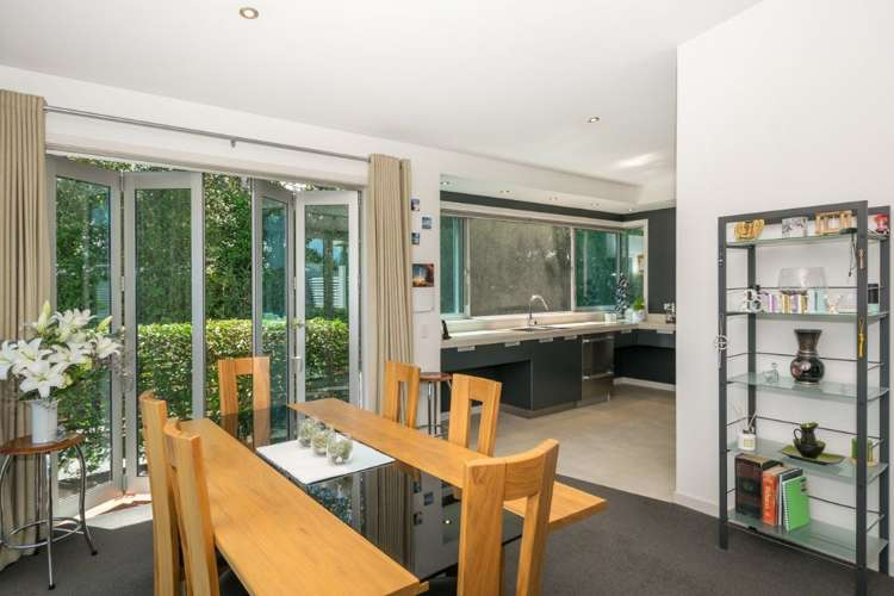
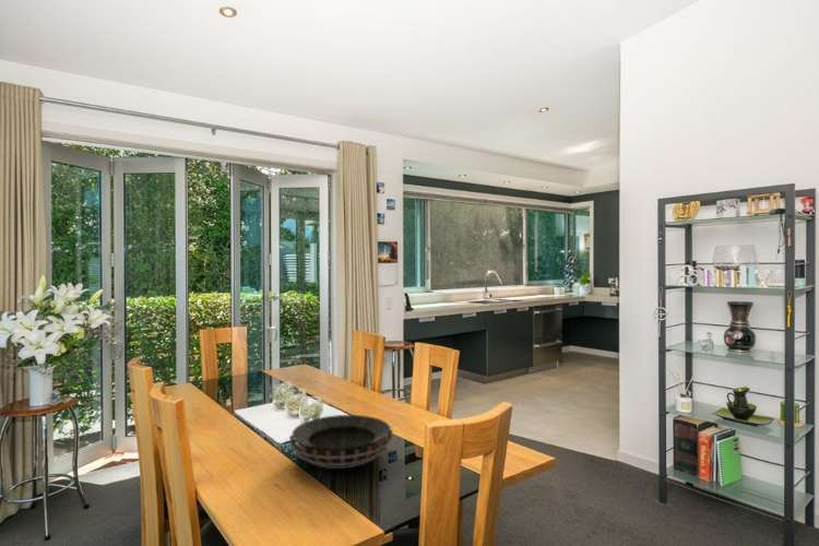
+ decorative bowl (343, 443)
